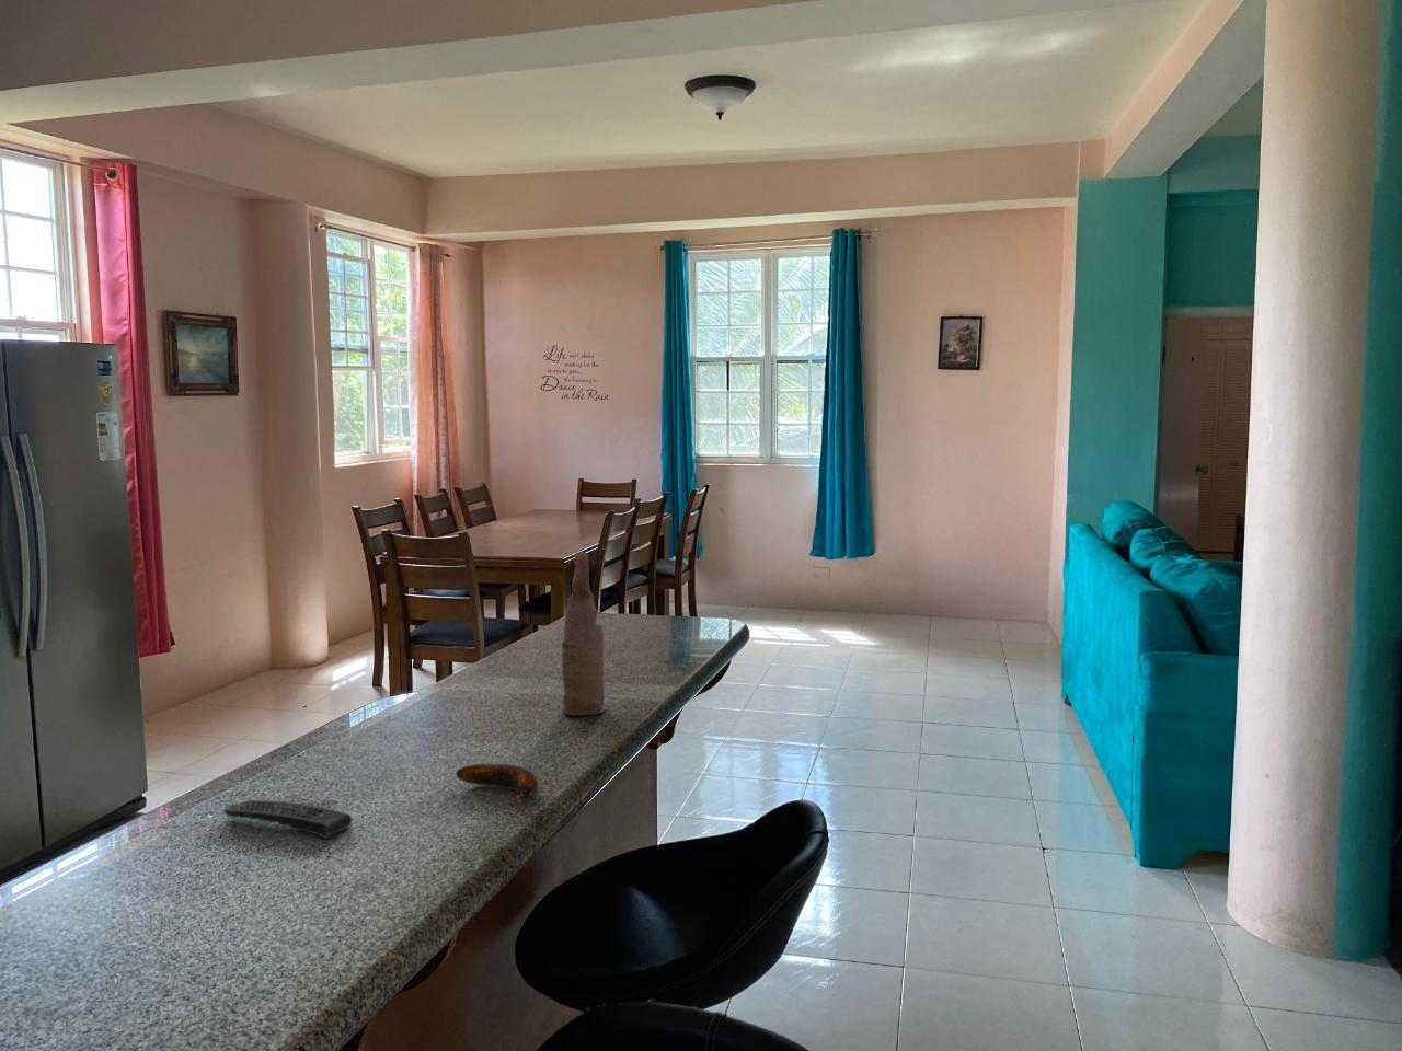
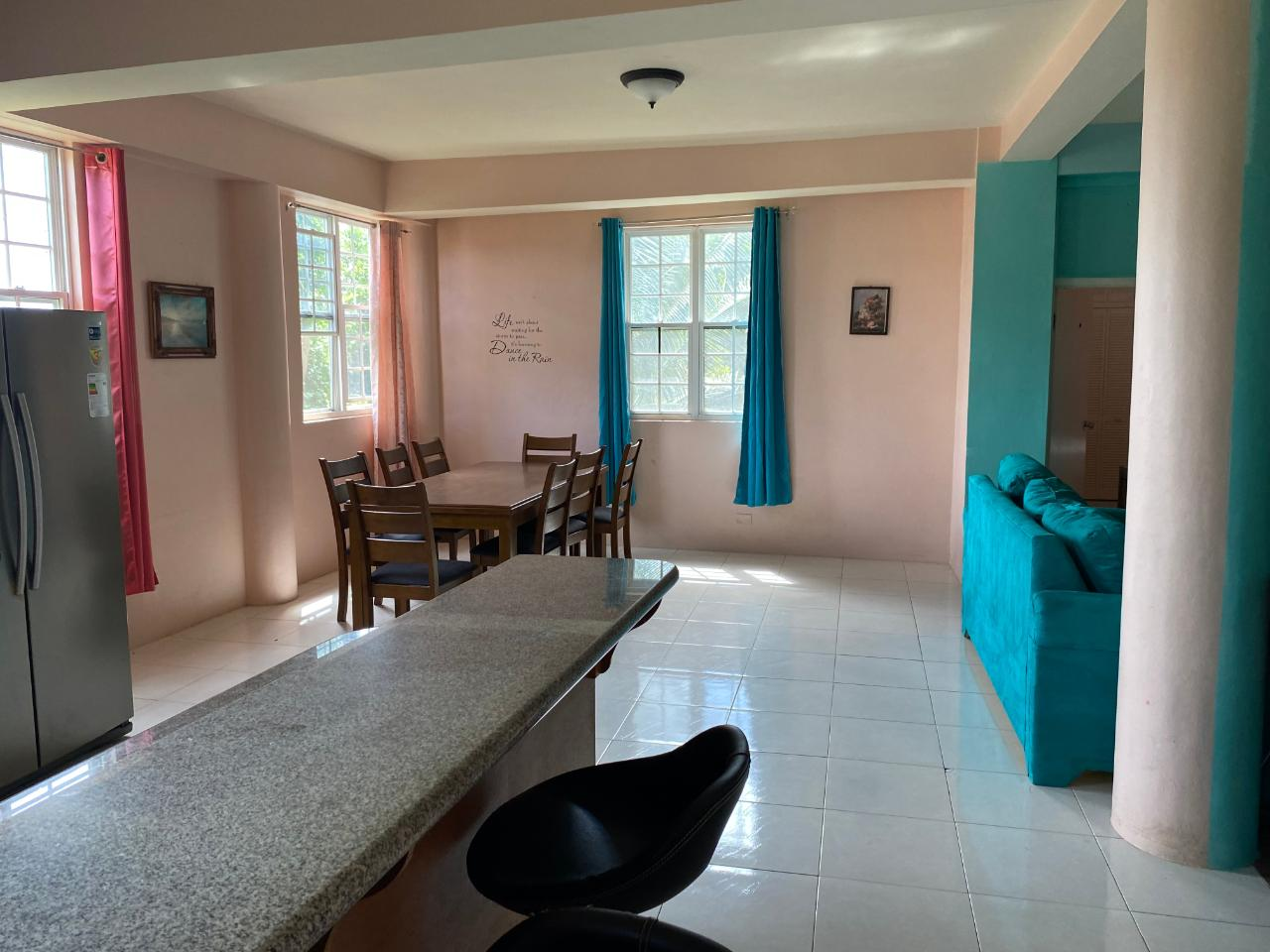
- remote control (283, 815)
- bottle (583, 630)
- banana (496, 782)
